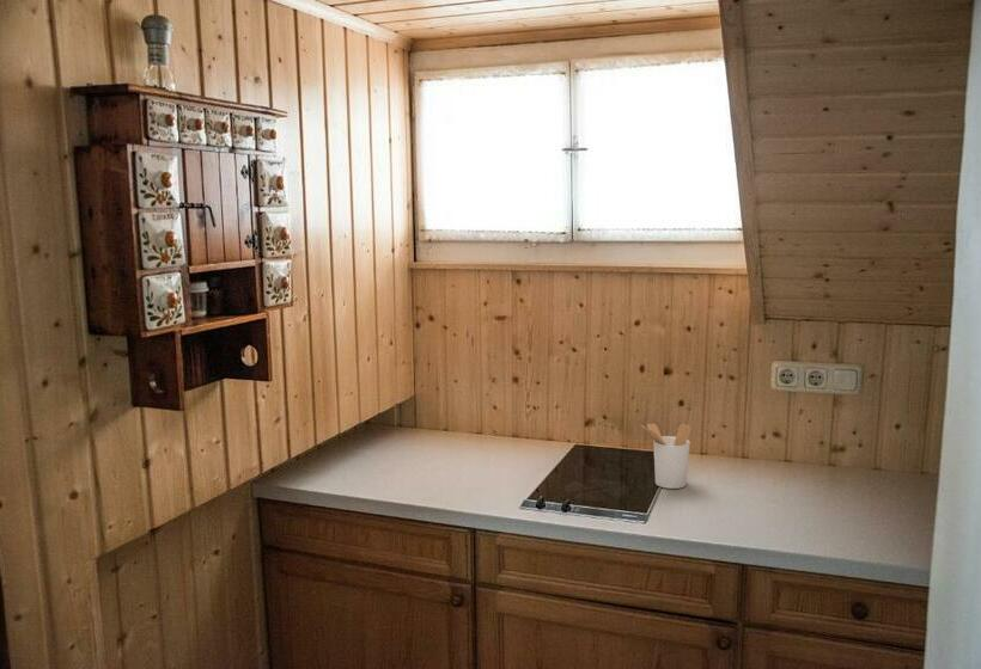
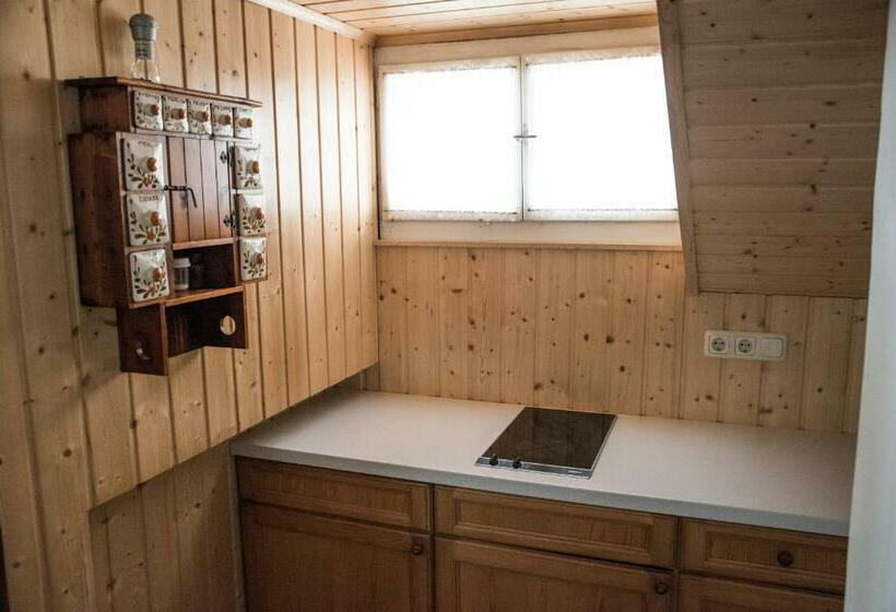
- utensil holder (664, 453)
